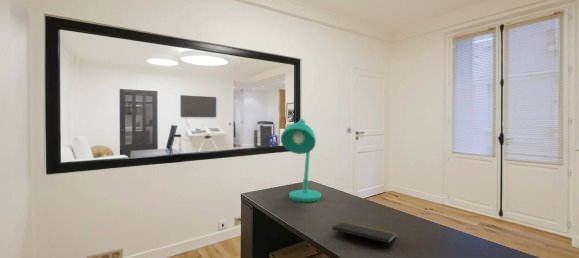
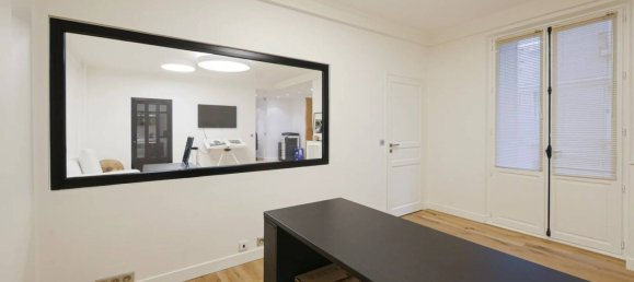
- desk lamp (305, 160)
- notepad (364, 231)
